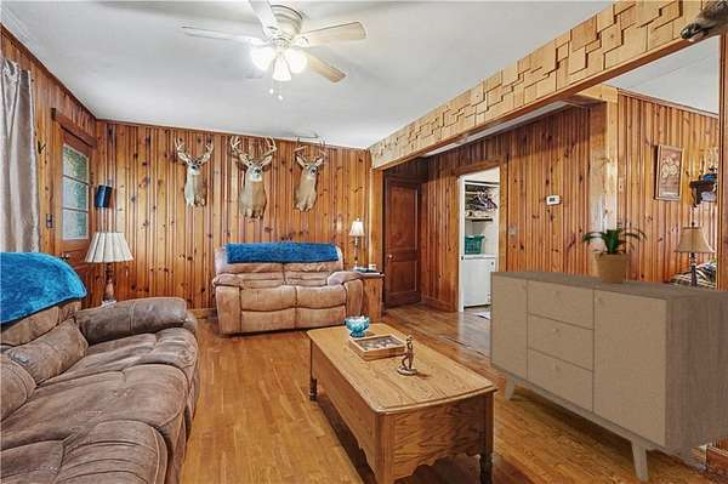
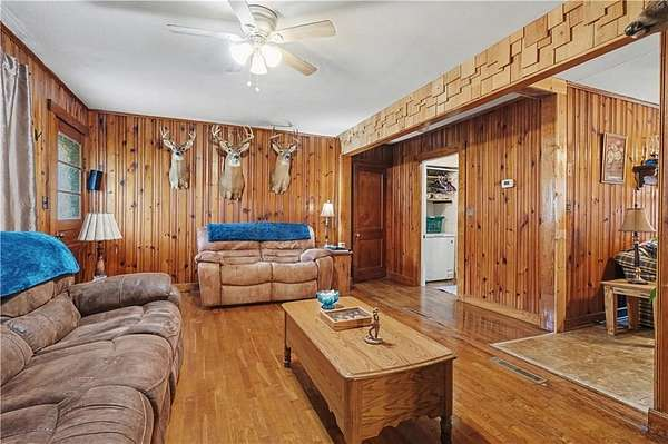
- potted plant (612, 255)
- sideboard (582, 352)
